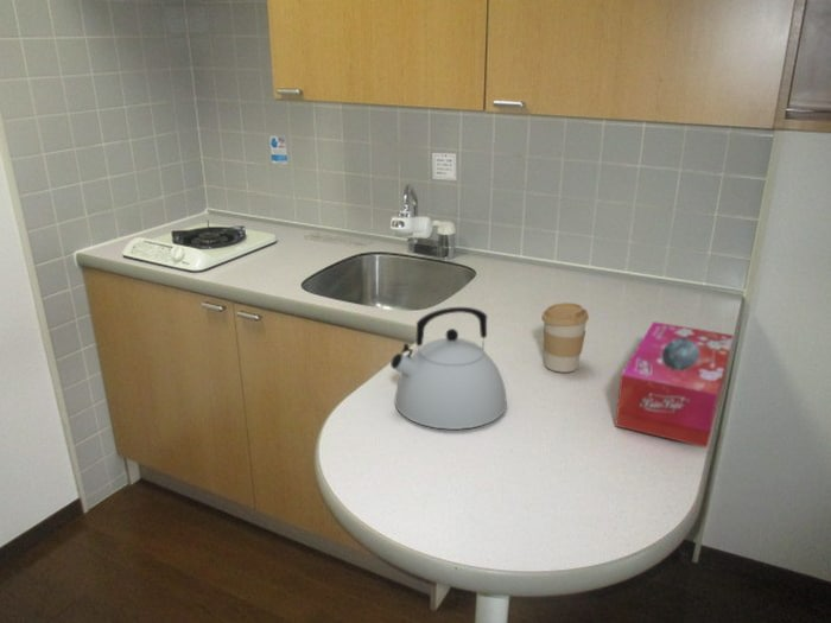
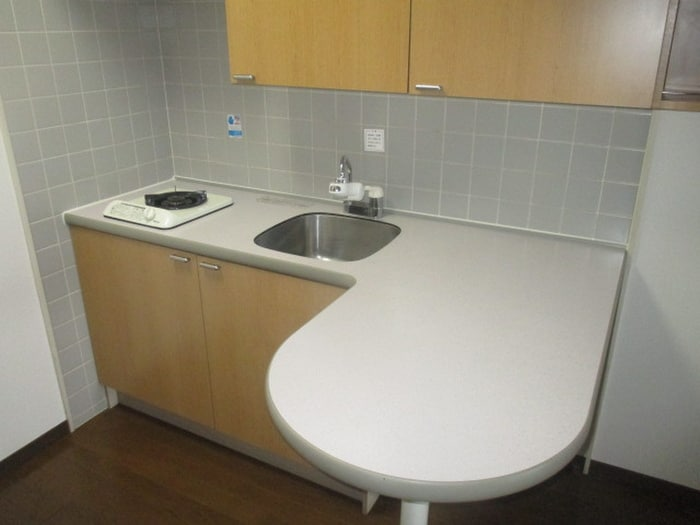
- coffee cup (563, 336)
- kettle (449, 356)
- tissue box (677, 377)
